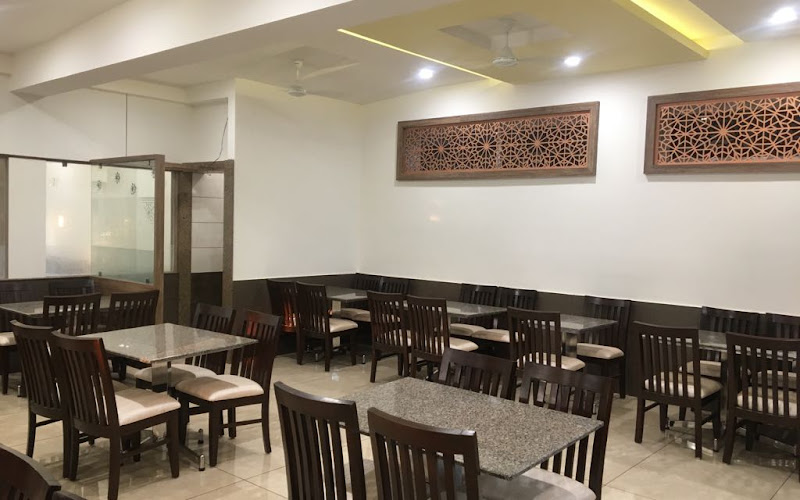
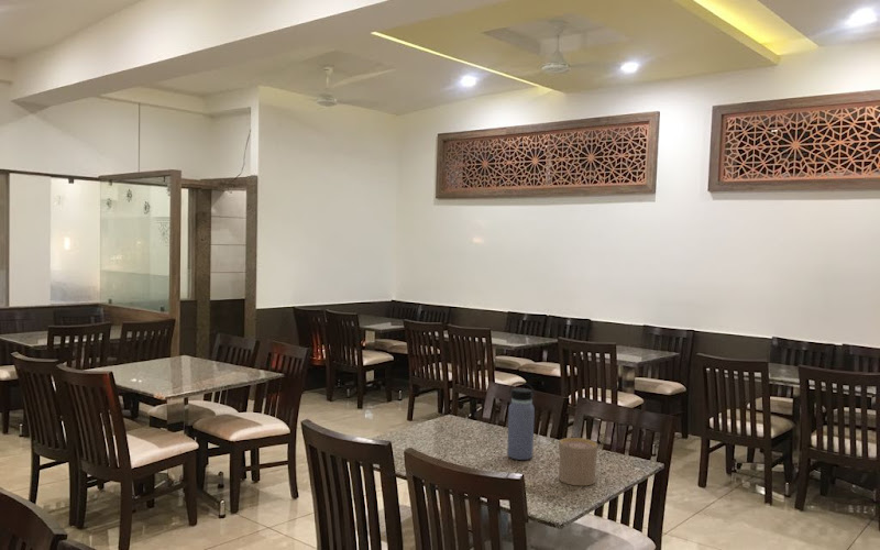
+ cup (578, 461)
+ water bottle (520, 418)
